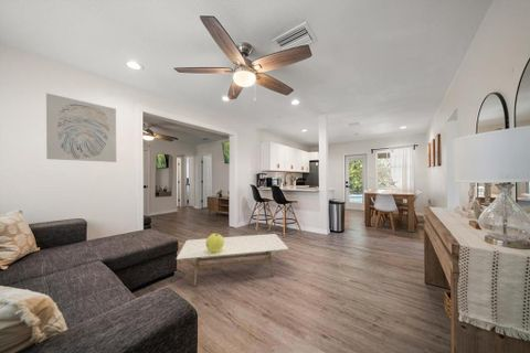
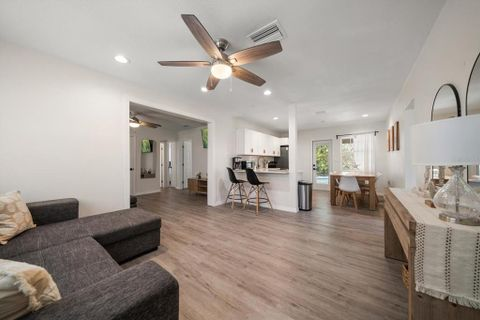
- decorative sphere (215, 242)
- wall art (84, 131)
- coffee table (234, 257)
